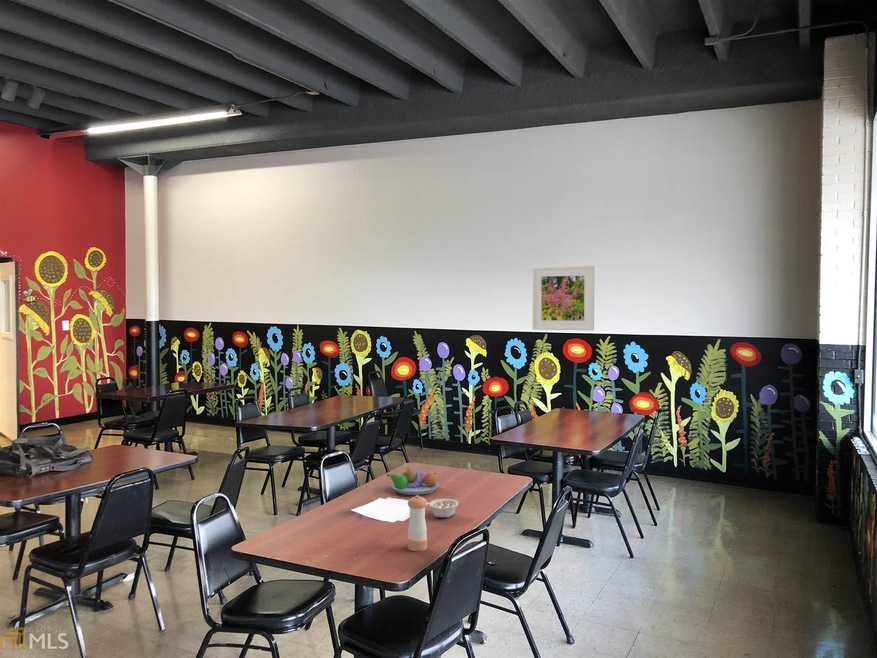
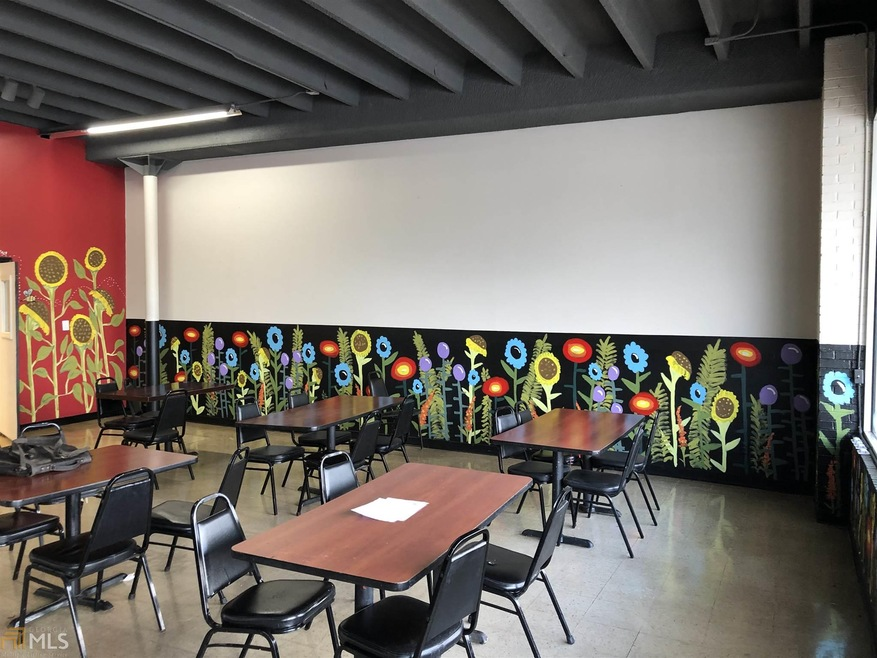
- legume (443, 508)
- fruit bowl (413, 479)
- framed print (562, 298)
- pepper shaker (417, 521)
